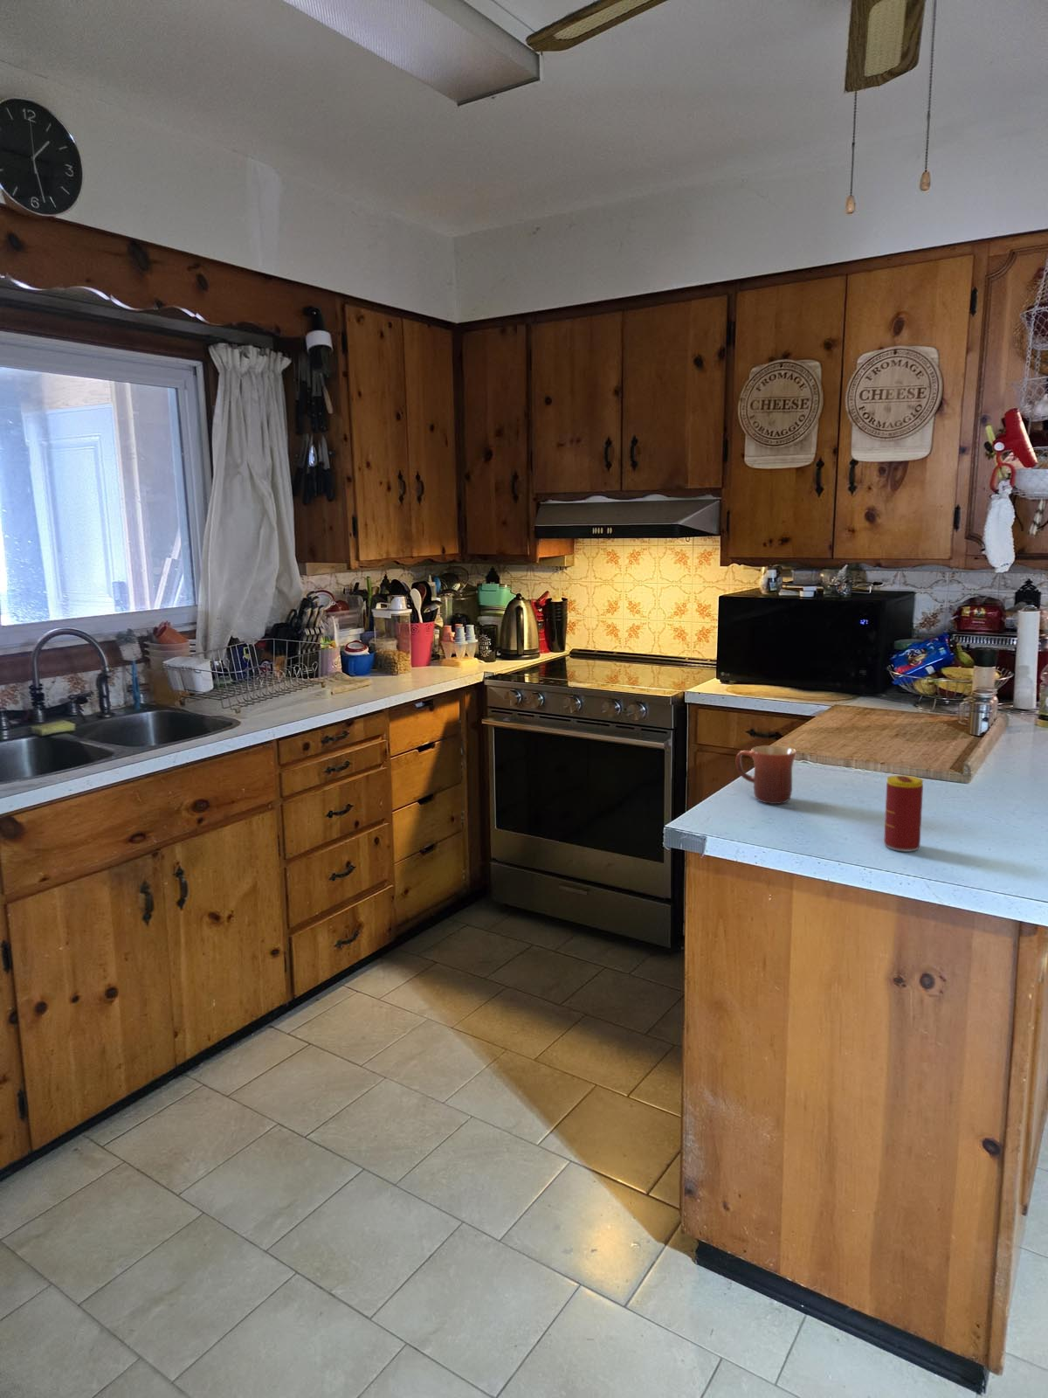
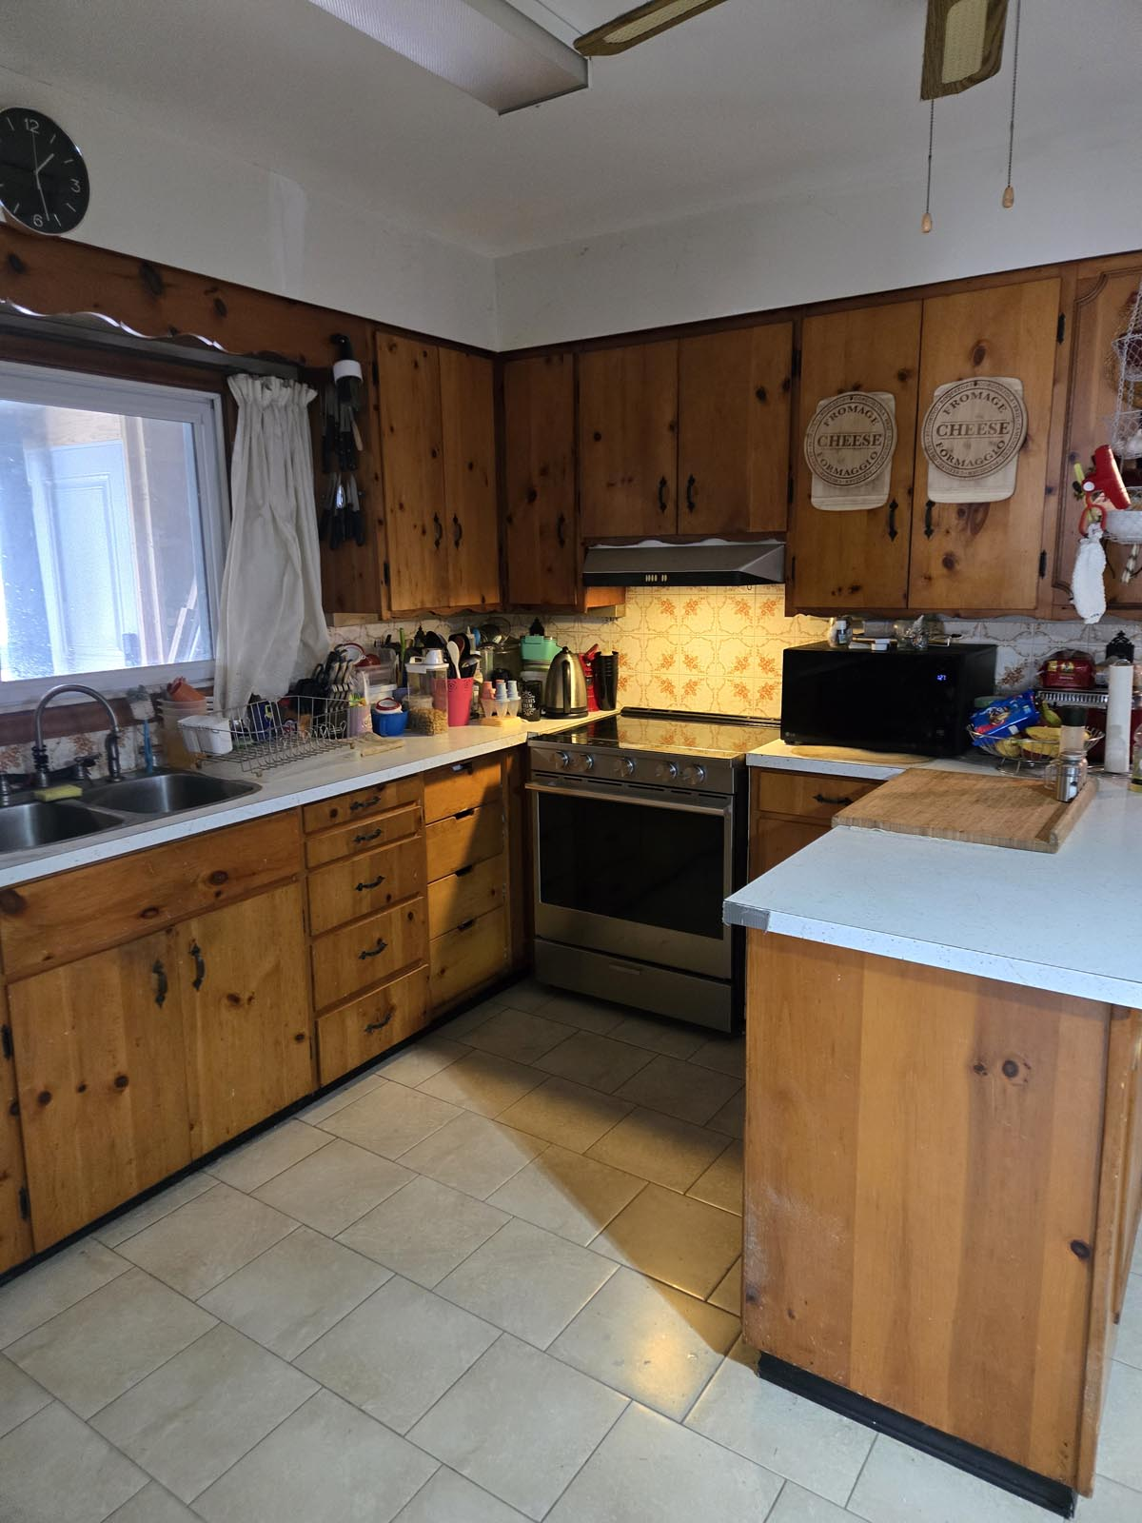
- mug (765, 774)
- beverage can (903, 812)
